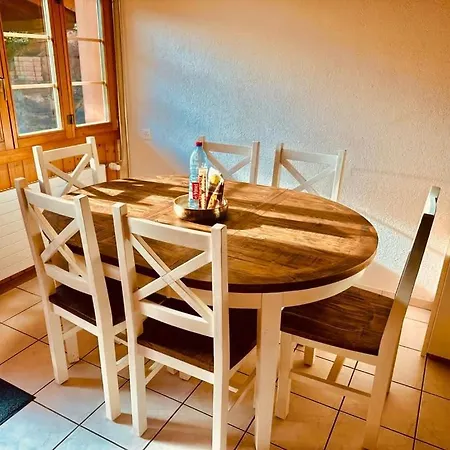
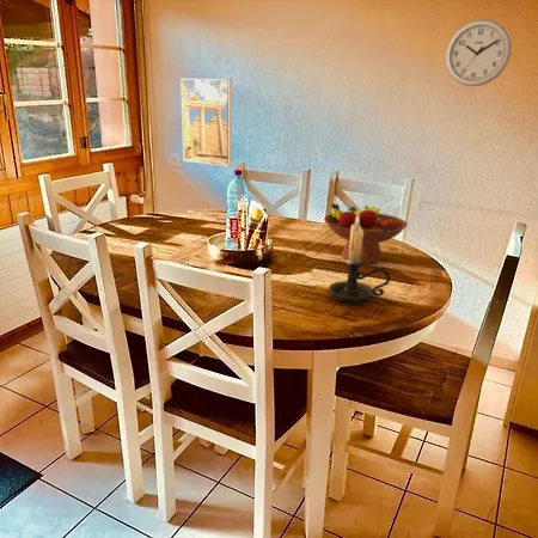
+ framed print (206, 122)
+ fruit bowl (363, 232)
+ wall clock (476, 53)
+ candle holder (361, 255)
